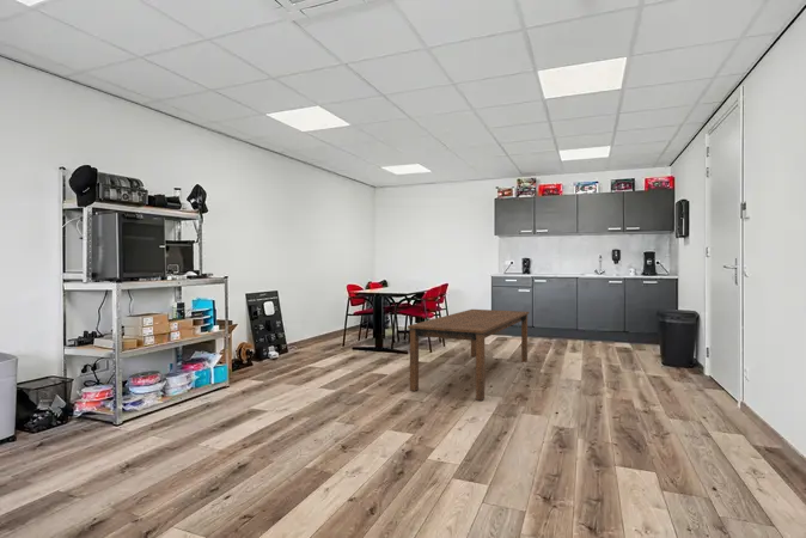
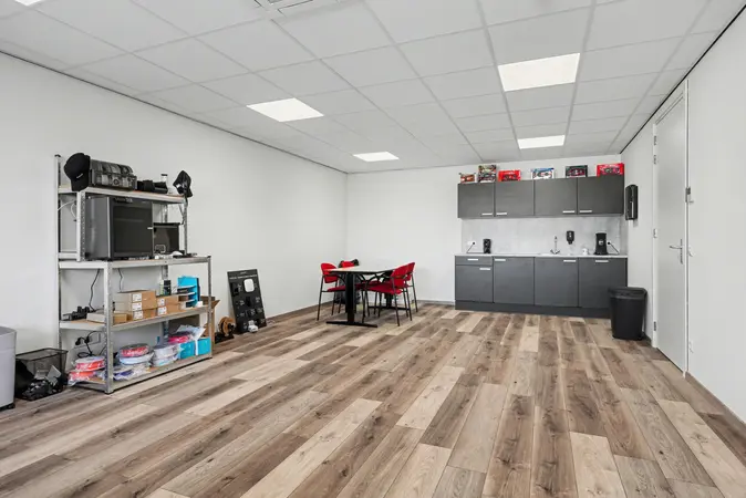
- dining table (476, 346)
